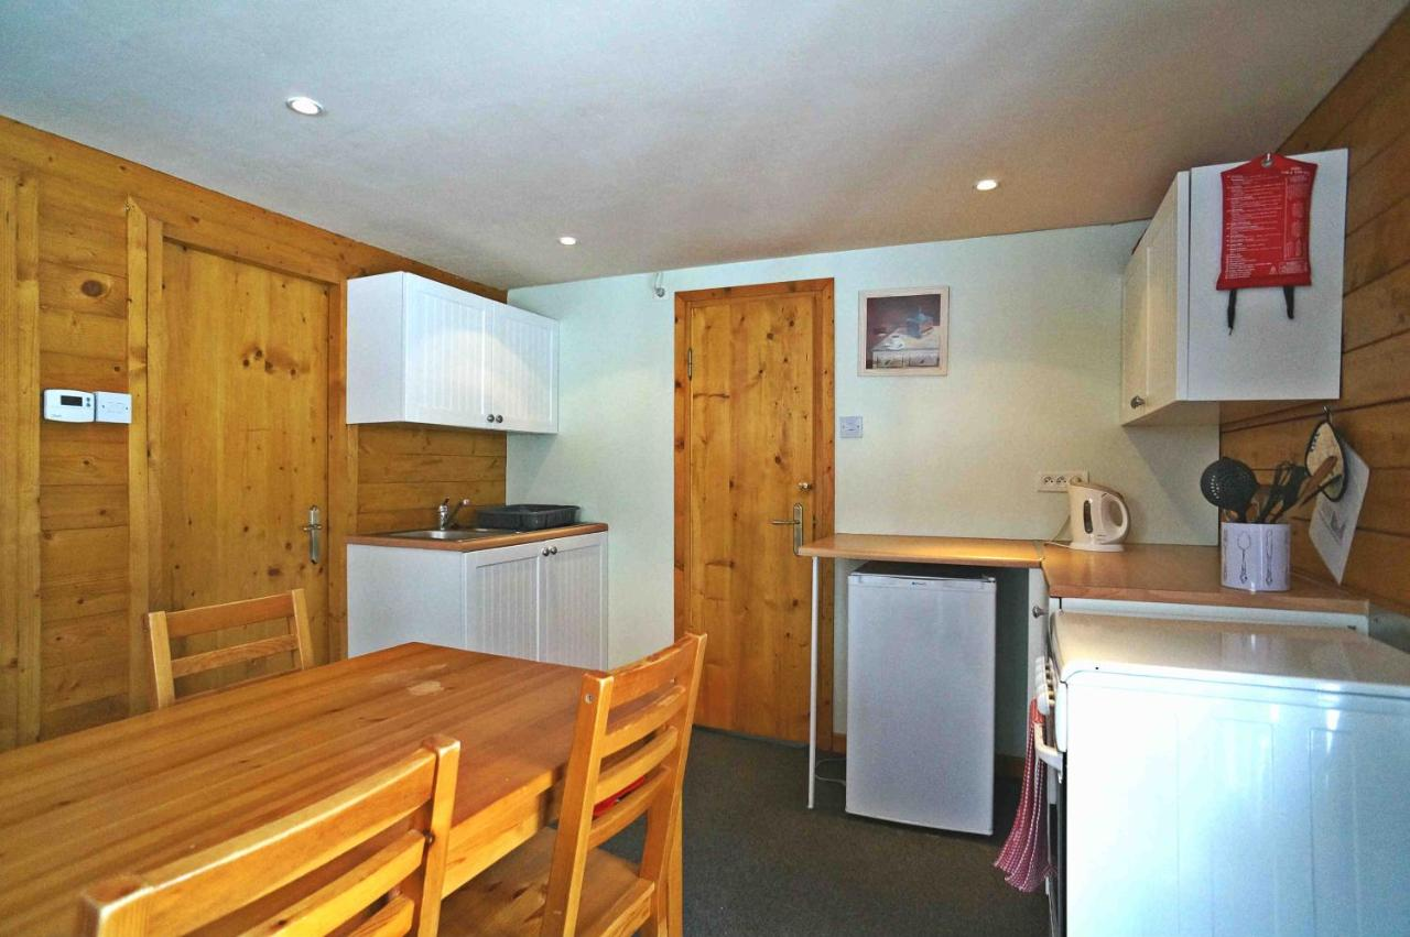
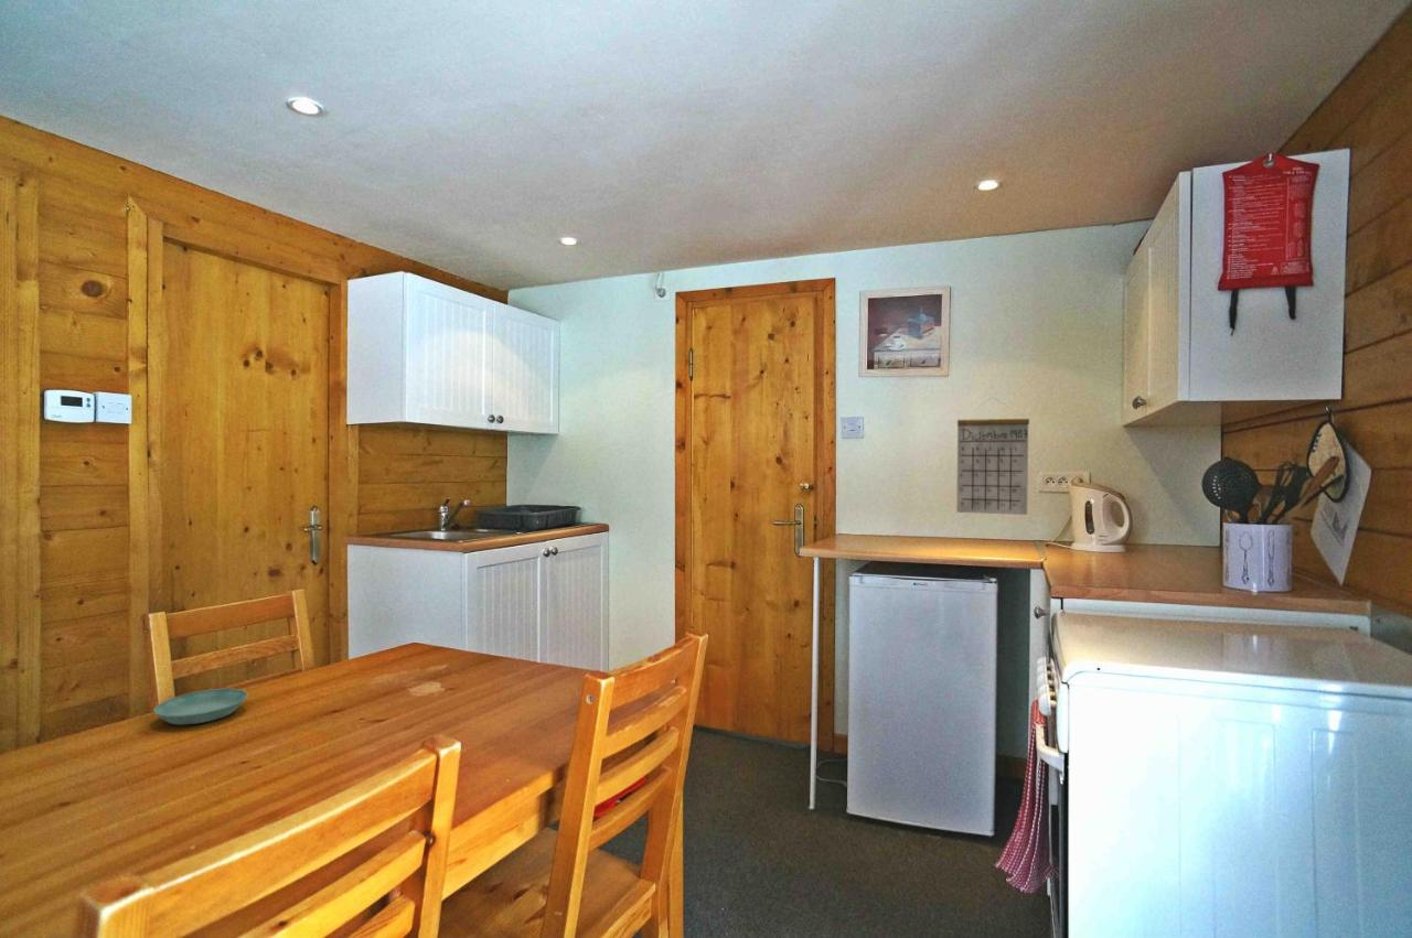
+ saucer (202, 708)
+ calendar (992, 455)
